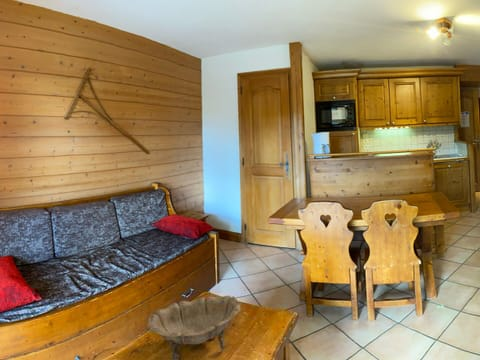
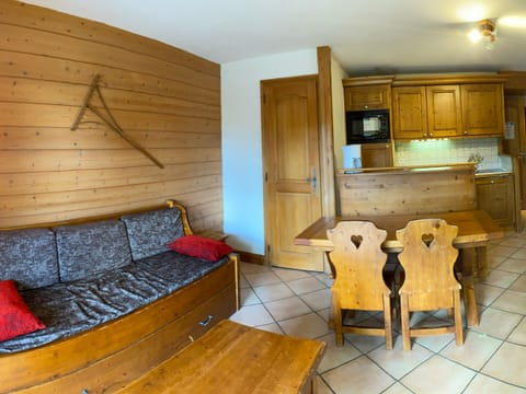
- decorative bowl (195, 326)
